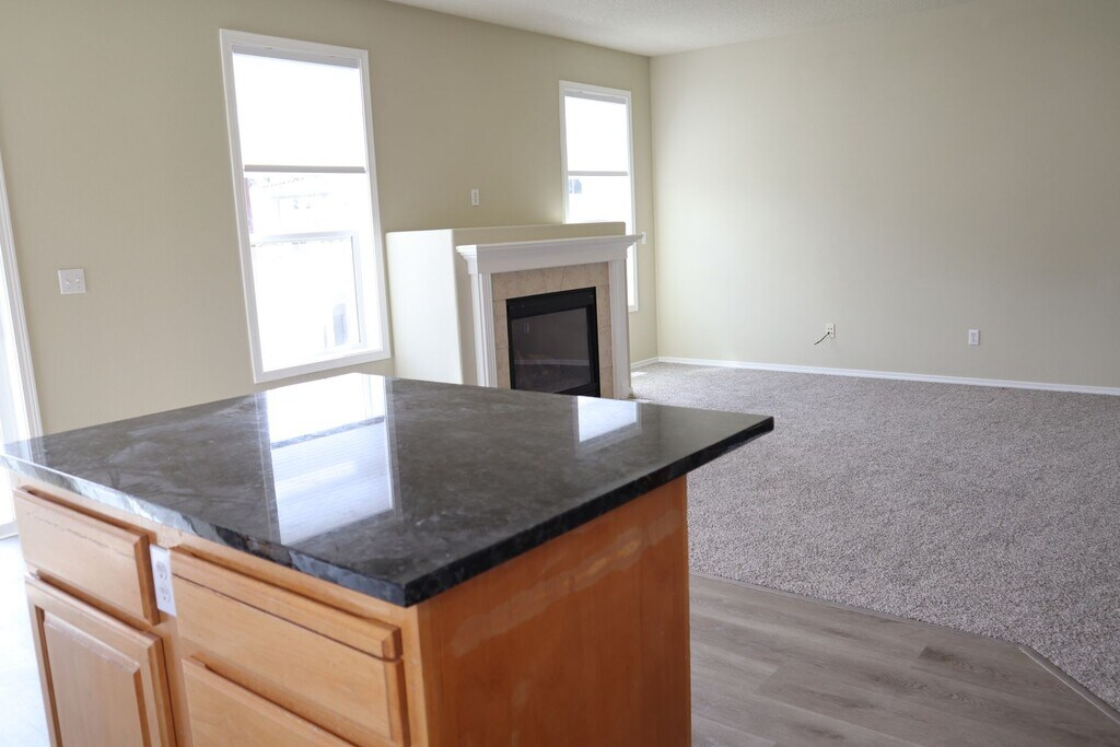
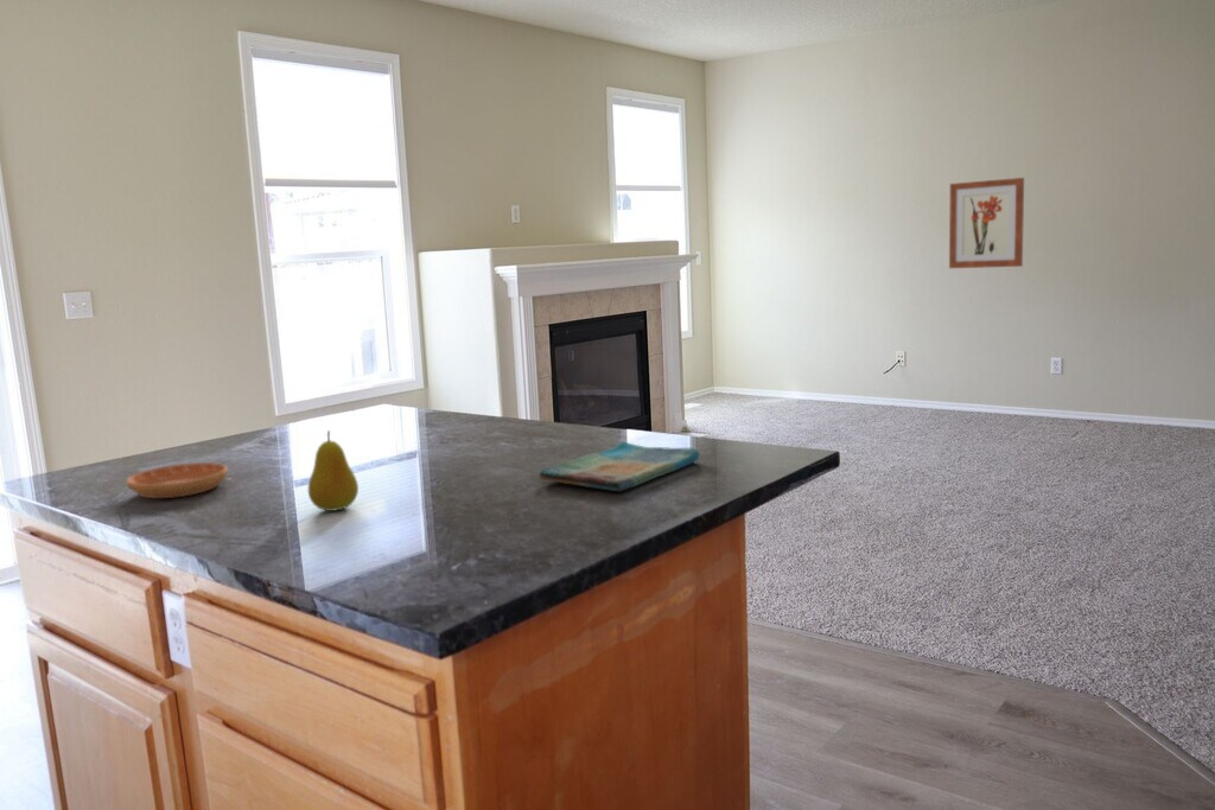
+ wall art (985, 224)
+ fruit (331, 470)
+ dish towel (622, 464)
+ saucer (178, 480)
